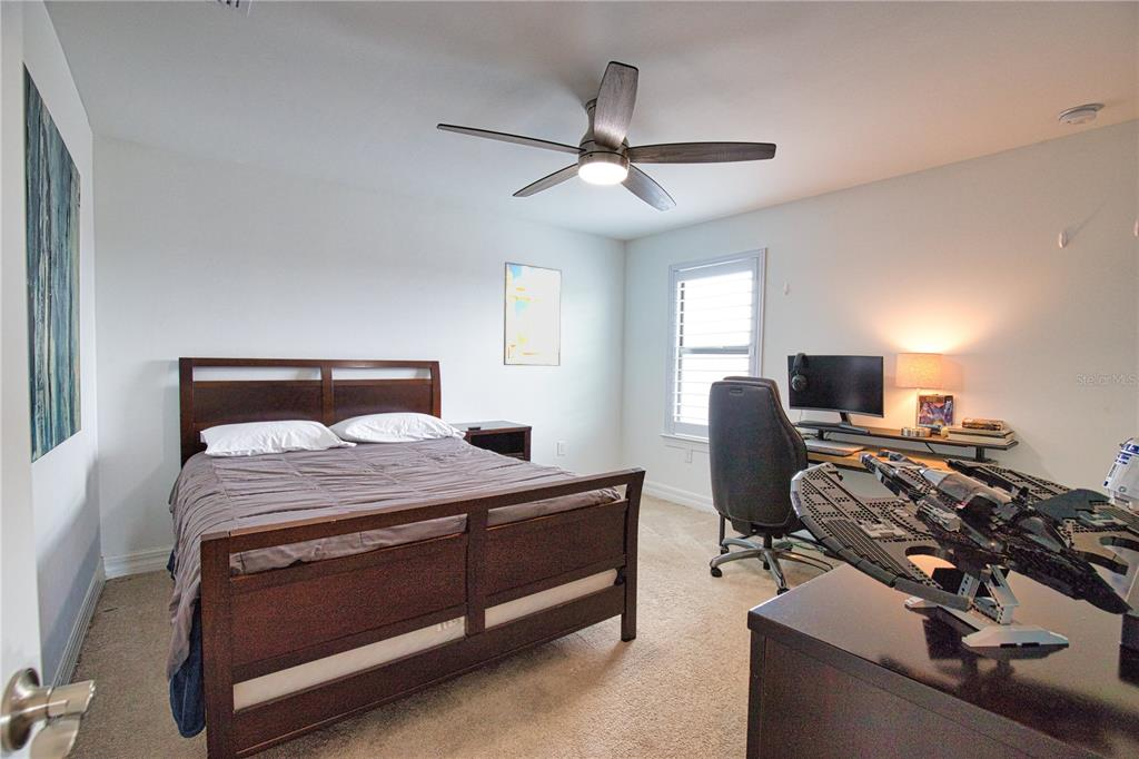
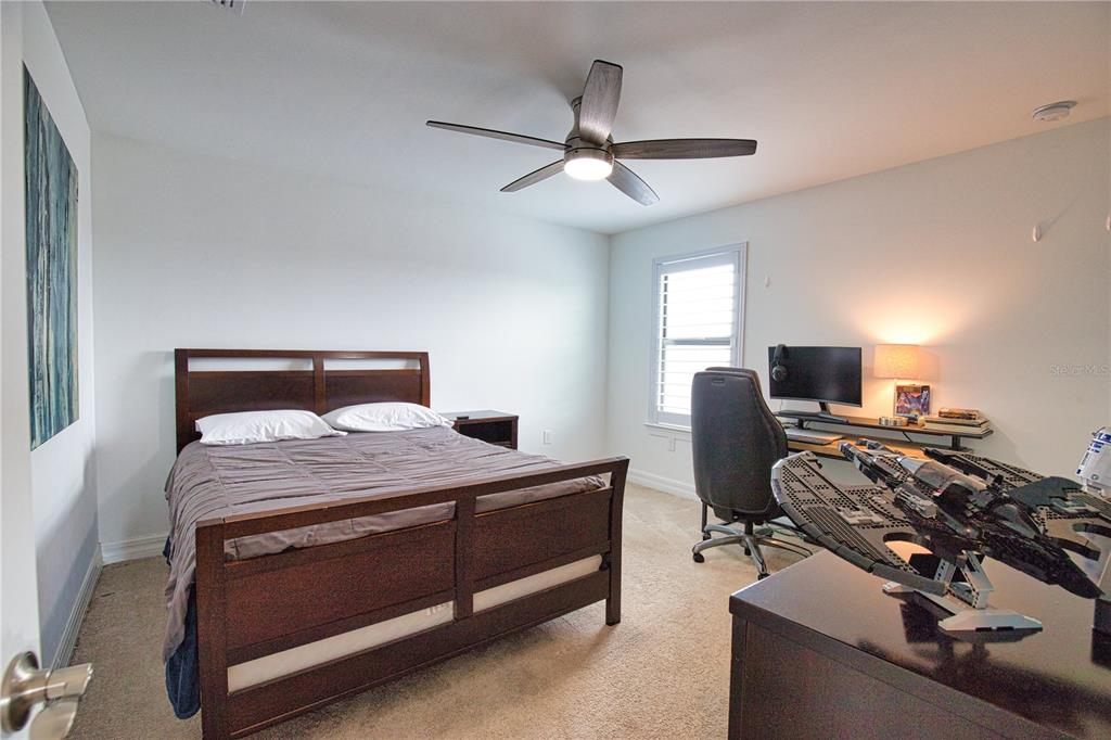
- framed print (533, 316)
